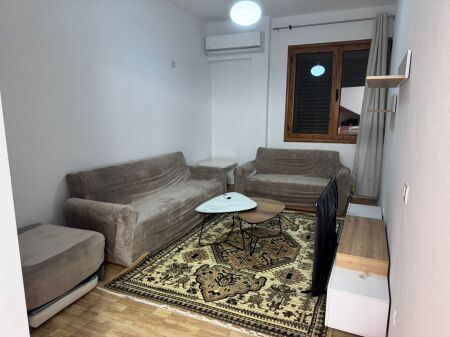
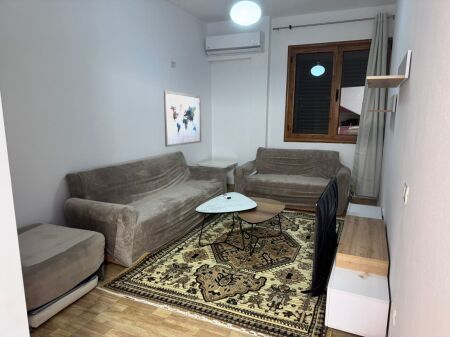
+ wall art (184, 119)
